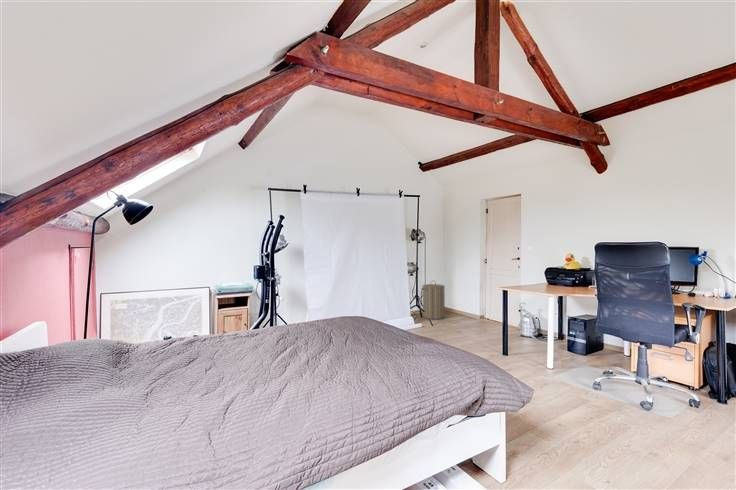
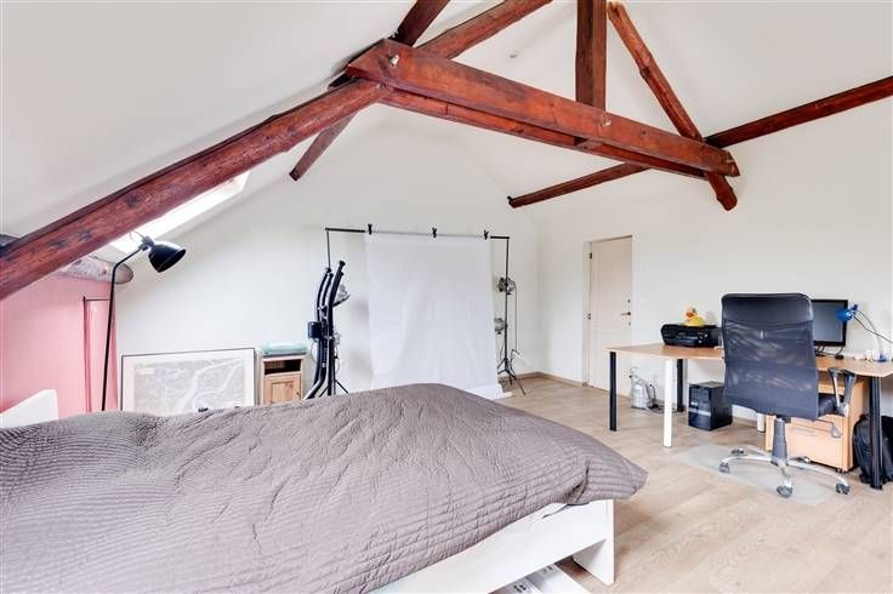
- laundry hamper (433, 298)
